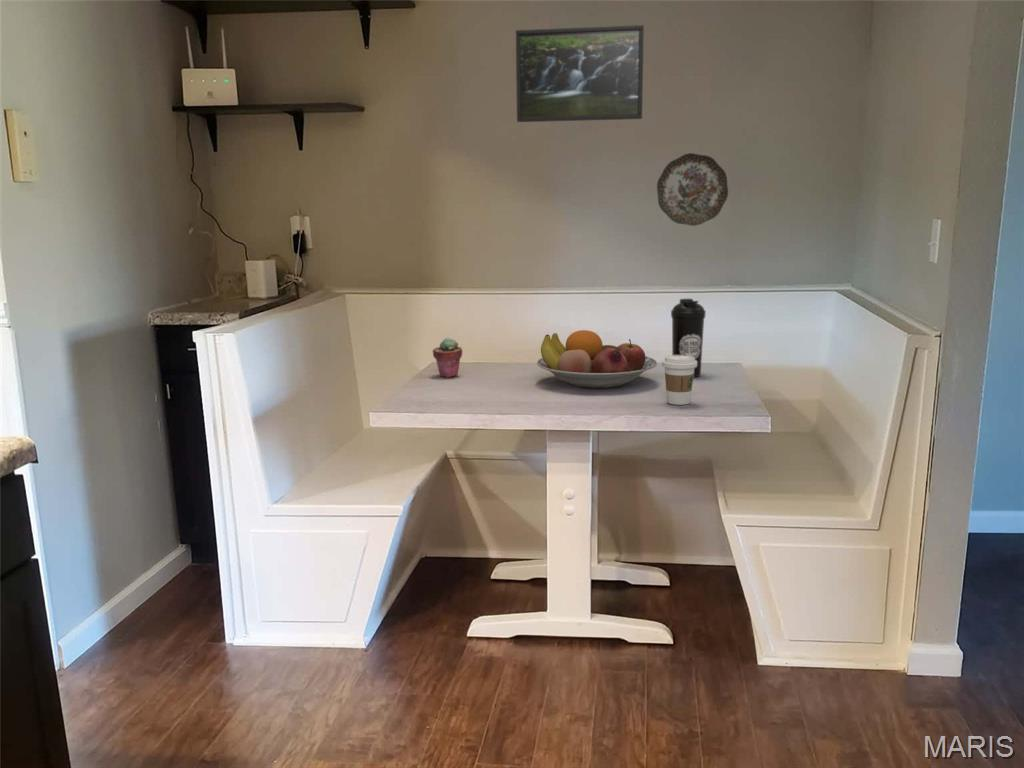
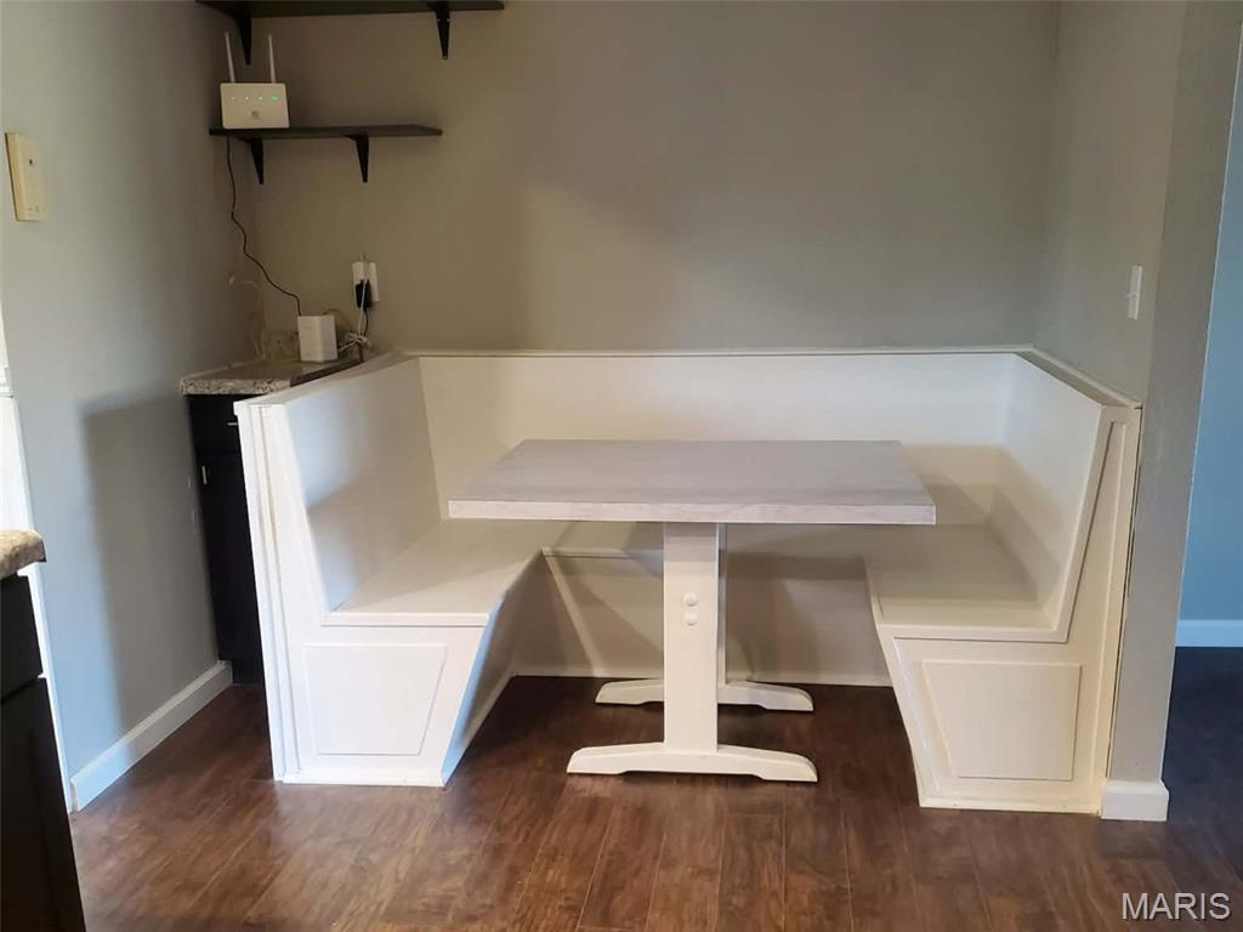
- coffee cup (679, 379)
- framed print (579, 74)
- fruit bowl (596, 357)
- water bottle (687, 337)
- potted succulent (447, 356)
- decorative plate (692, 189)
